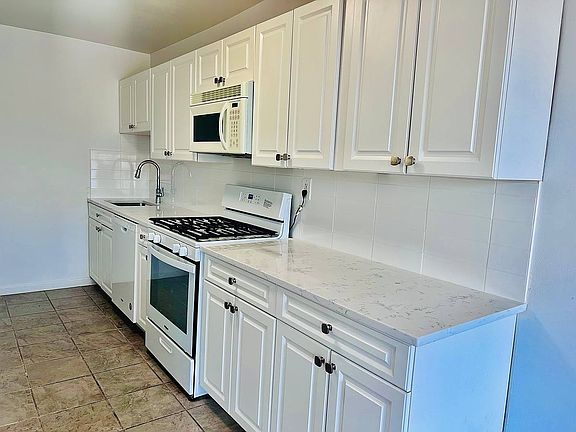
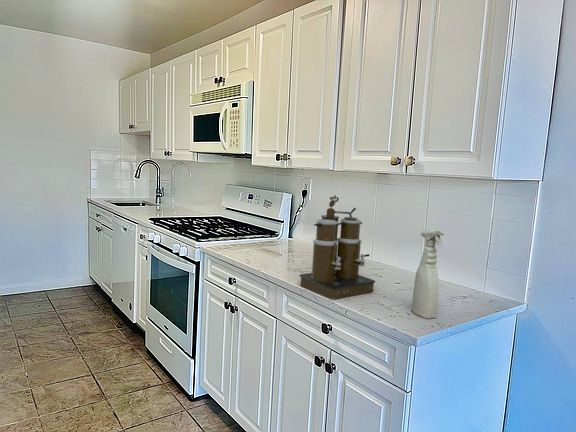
+ spray bottle (427, 271)
+ coffee maker (339, 243)
